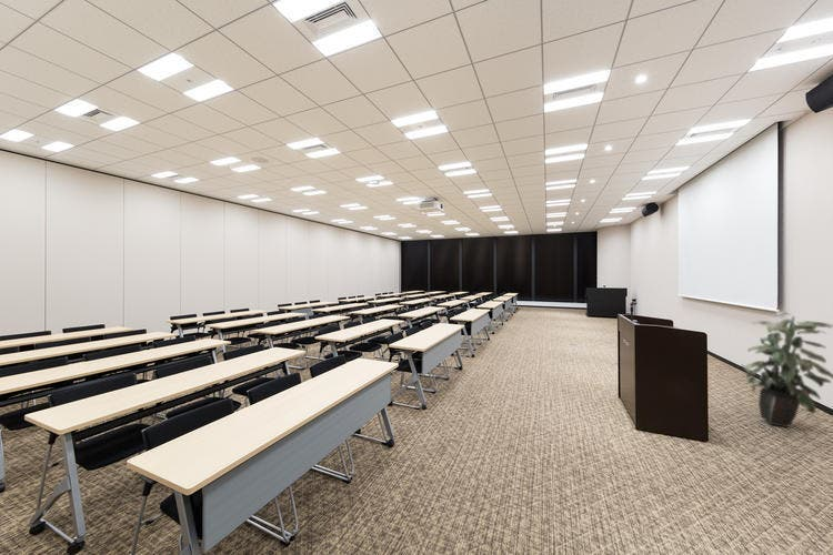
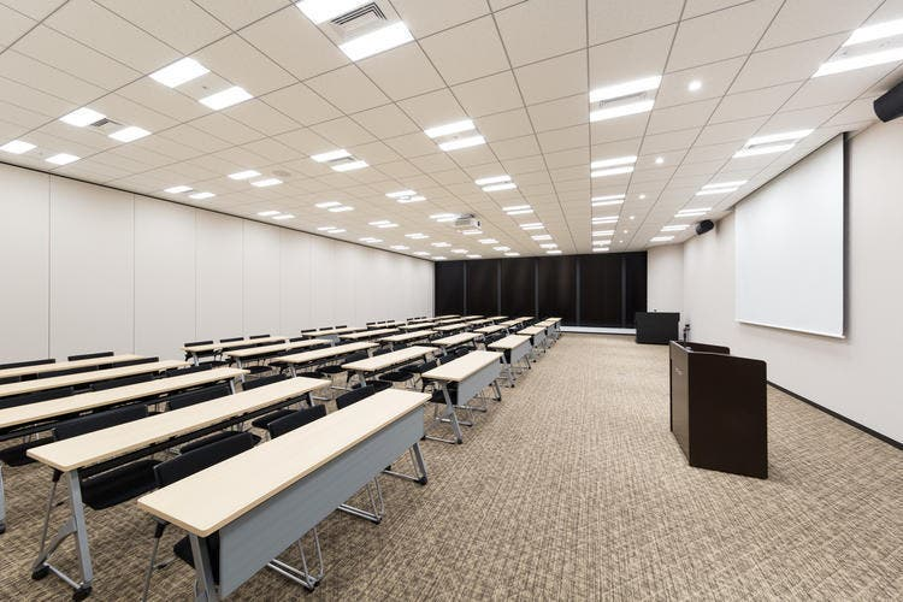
- indoor plant (784, 370)
